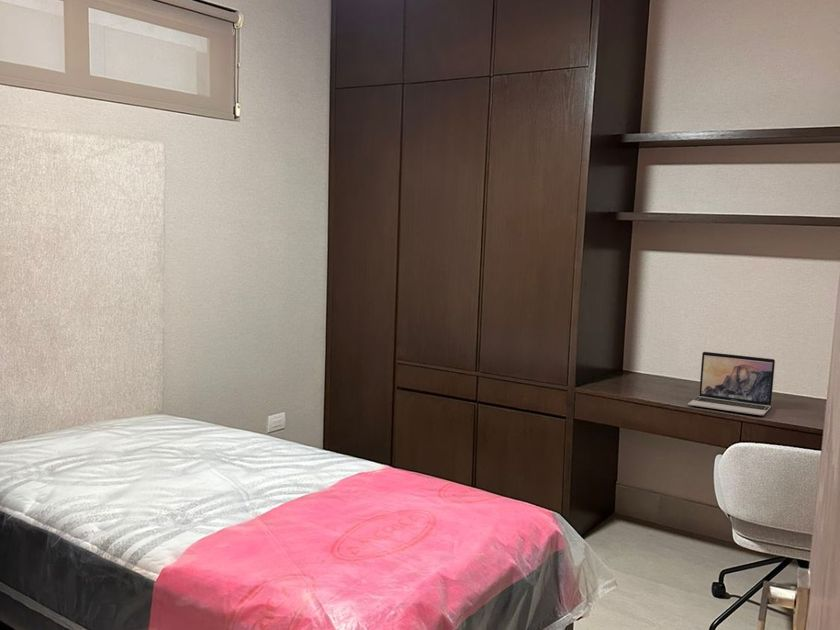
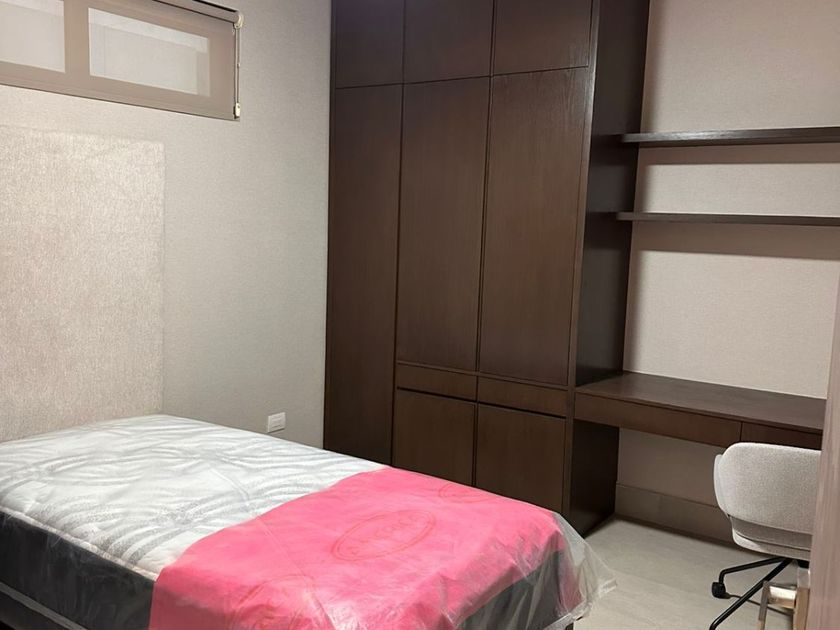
- laptop (731, 382)
